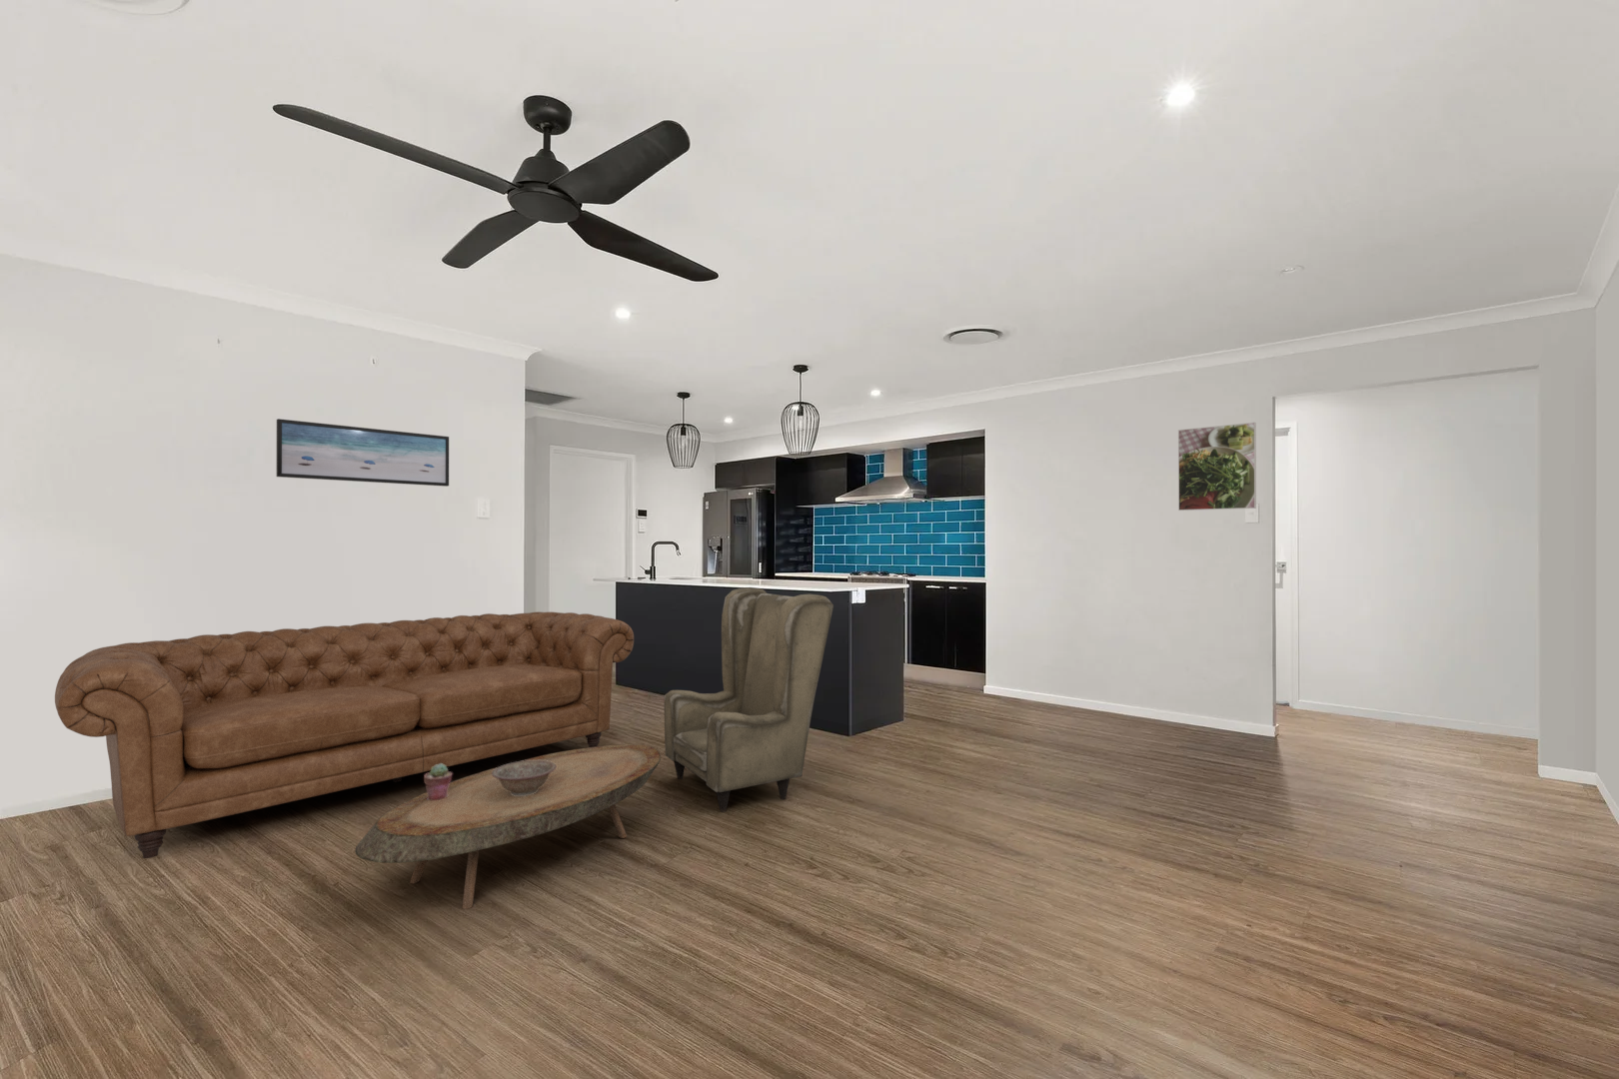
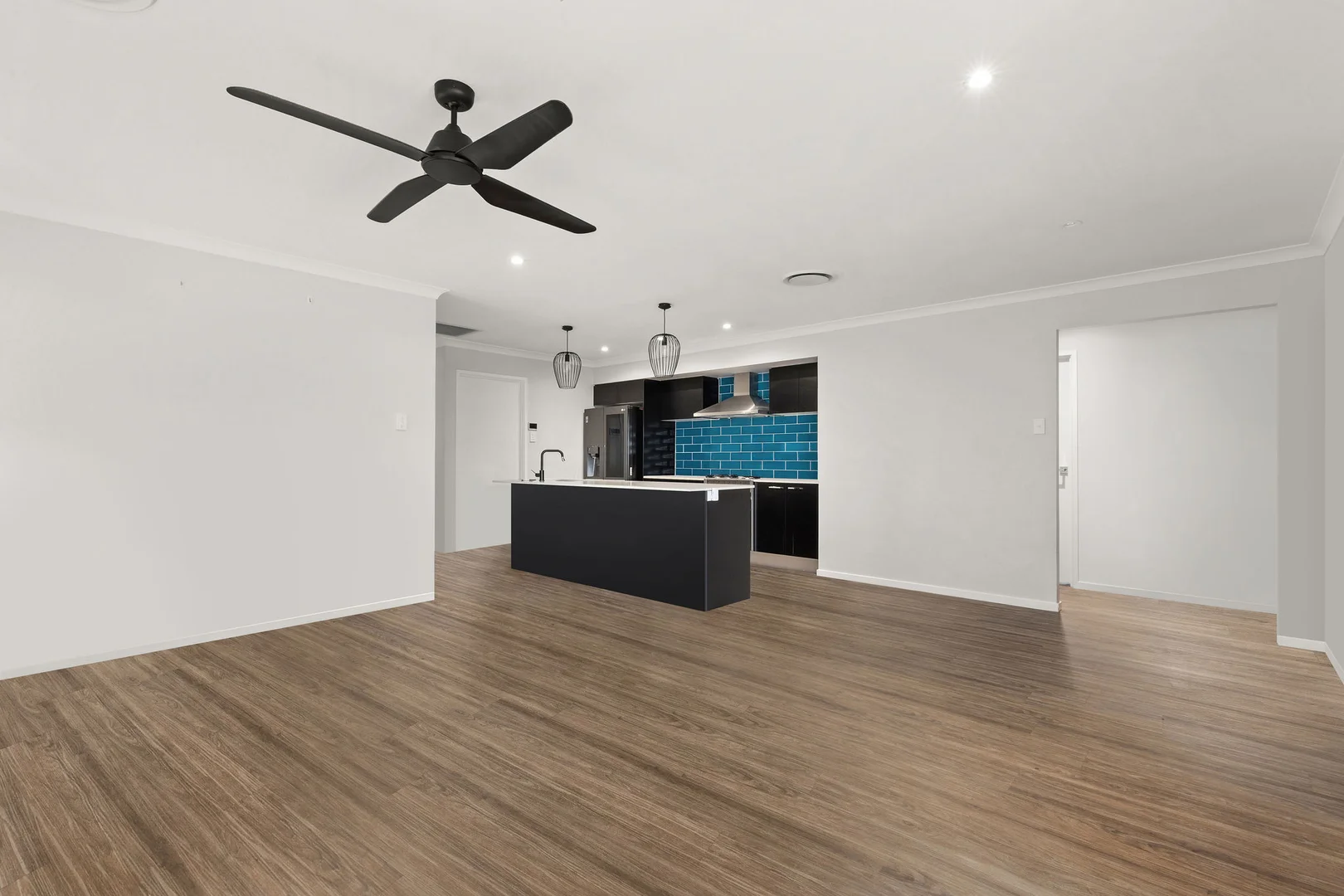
- decorative bowl (524, 779)
- coffee table (534, 819)
- wall art (369, 454)
- potted succulent (437, 780)
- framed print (1215, 467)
- sofa (387, 700)
- armchair (742, 689)
